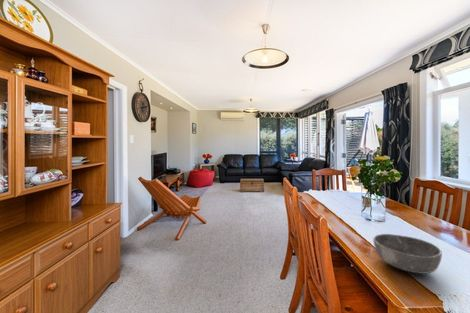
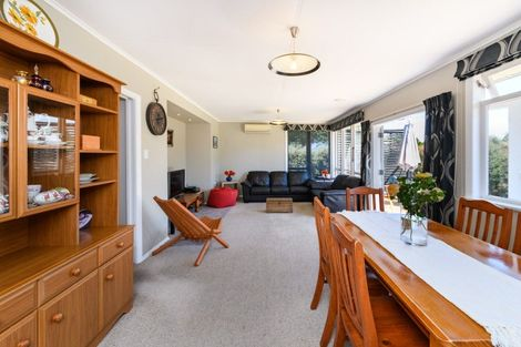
- bowl (404, 254)
